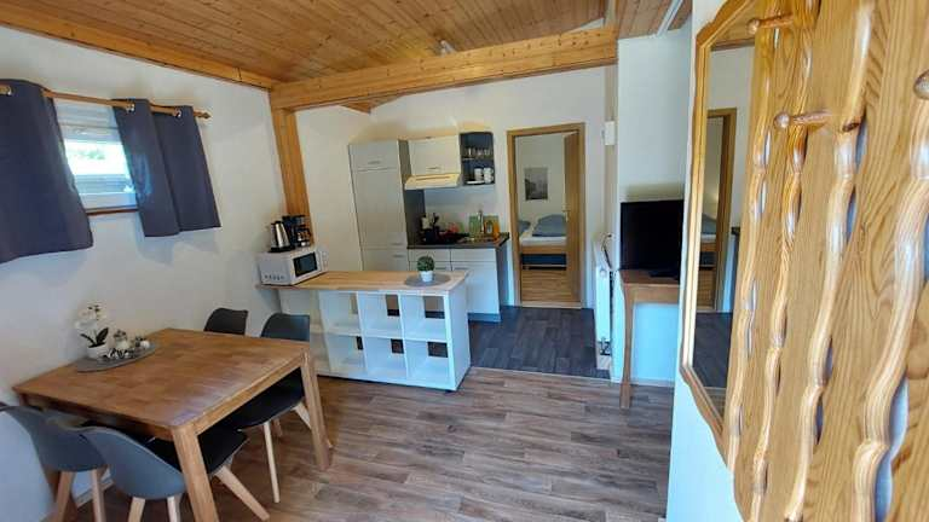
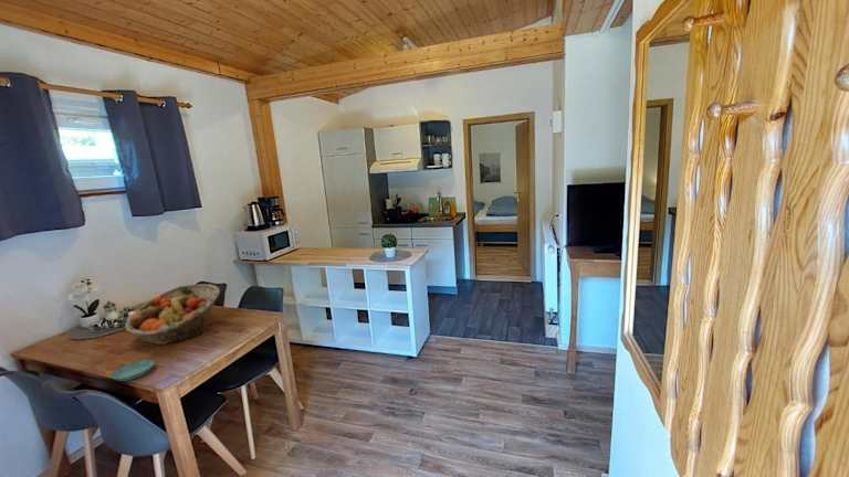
+ saucer (133, 371)
+ fruit basket (176, 312)
